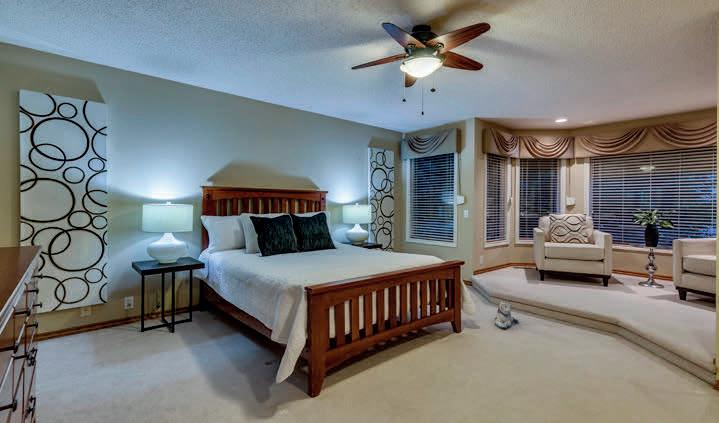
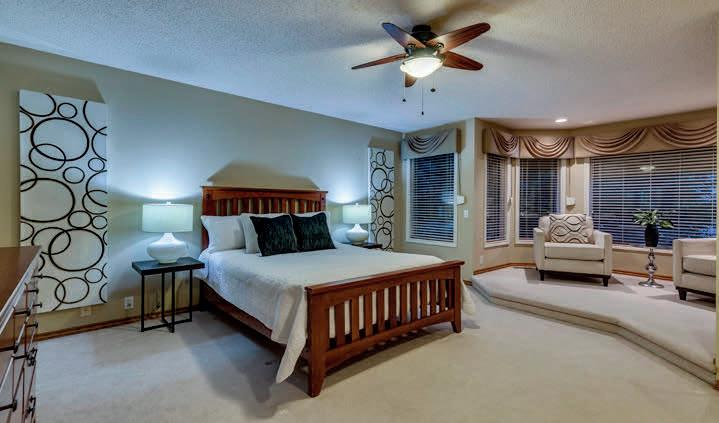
- plush toy (506, 311)
